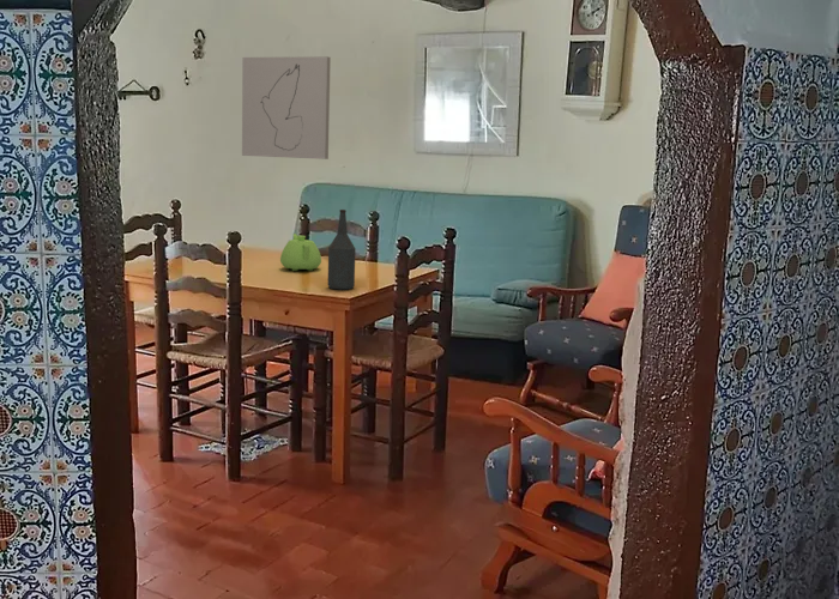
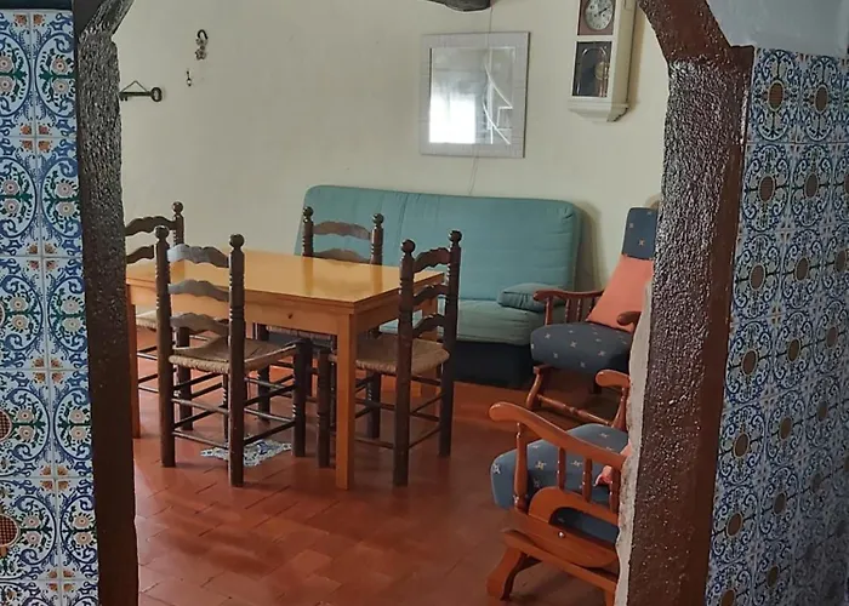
- bottle (342, 248)
- wall art (284, 107)
- teapot (300, 252)
